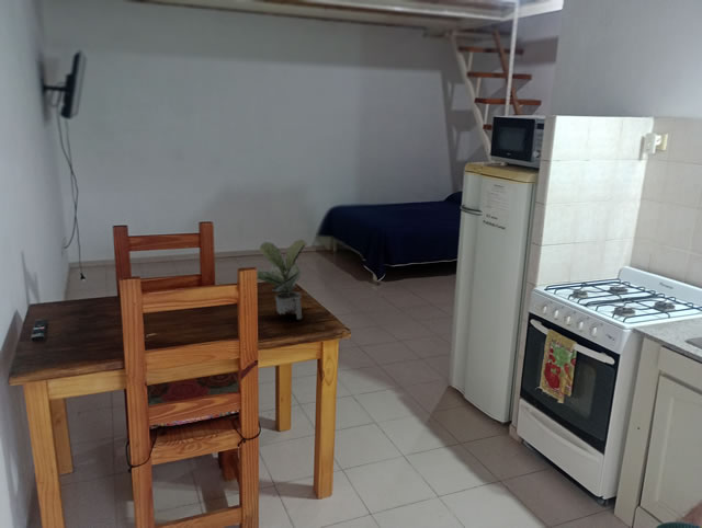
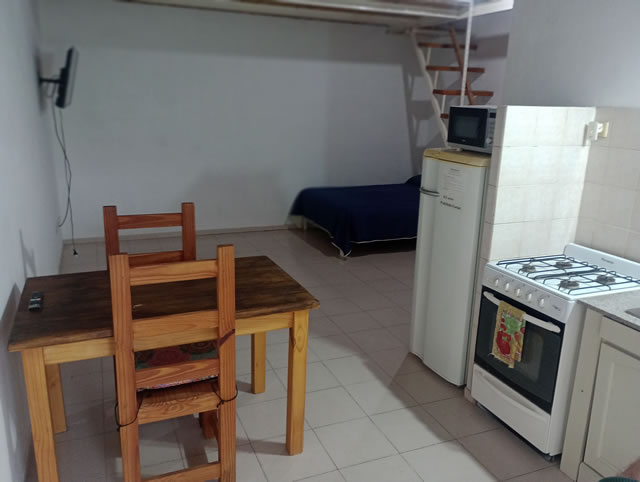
- potted plant (280, 279)
